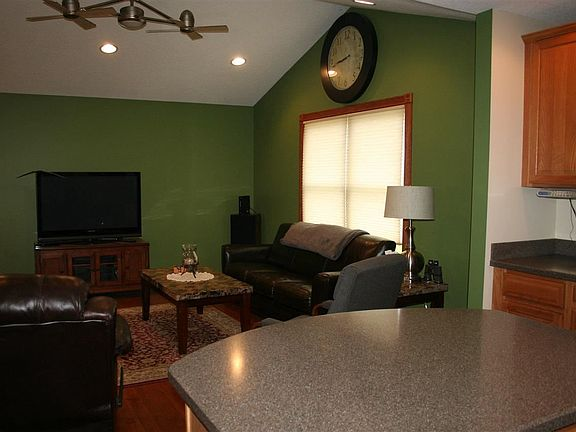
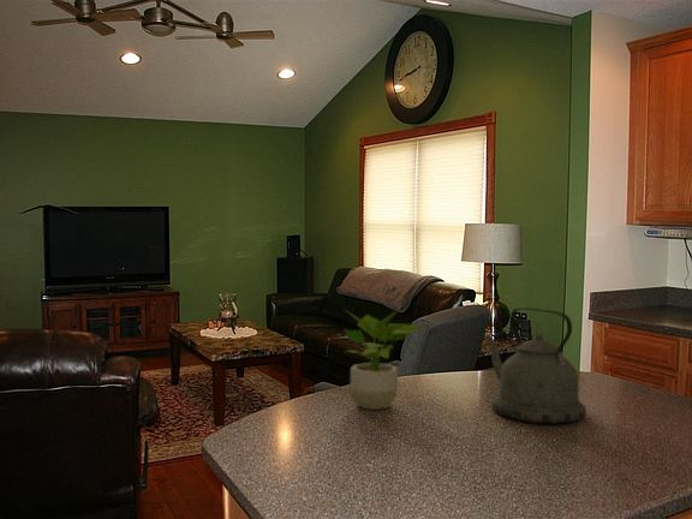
+ kettle (532, 359)
+ potted plant (382, 354)
